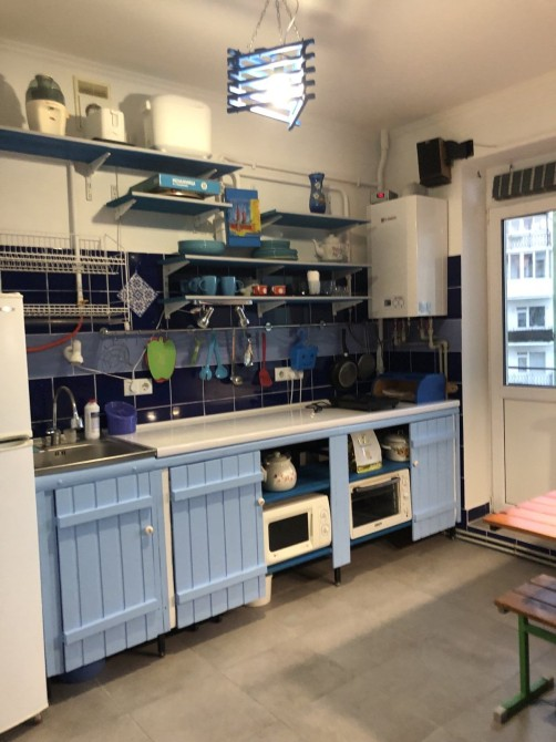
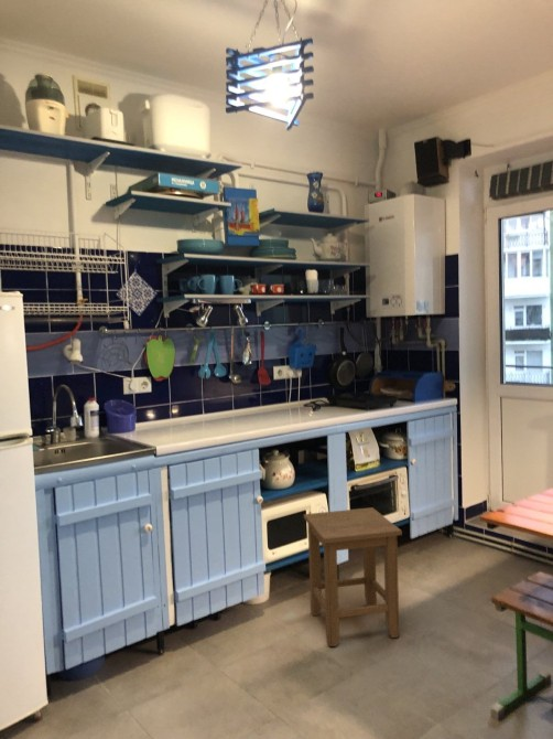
+ stool (354, 578)
